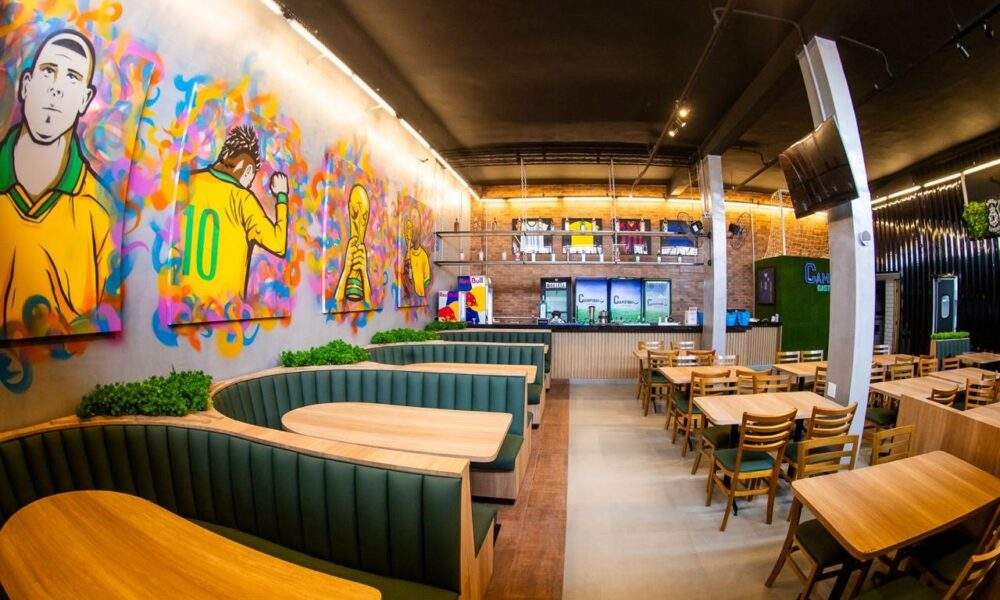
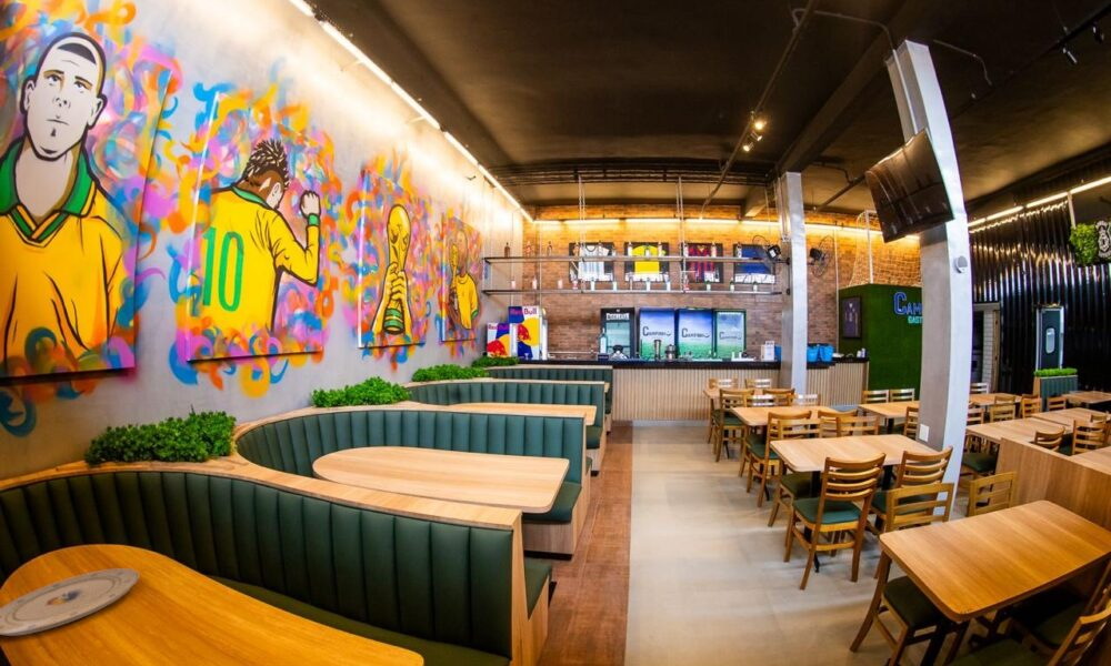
+ plate (68, 599)
